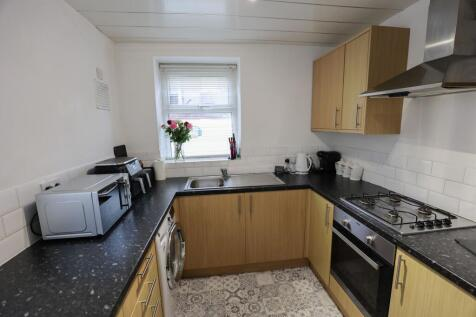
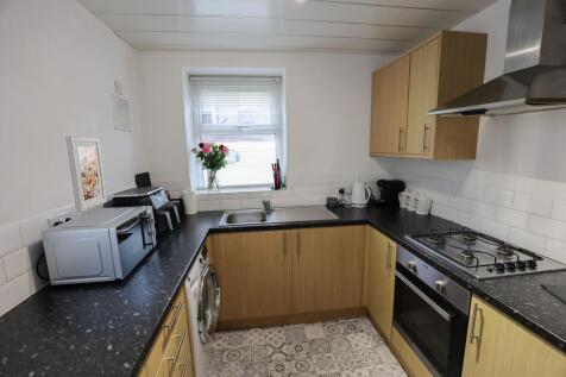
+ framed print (88, 172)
